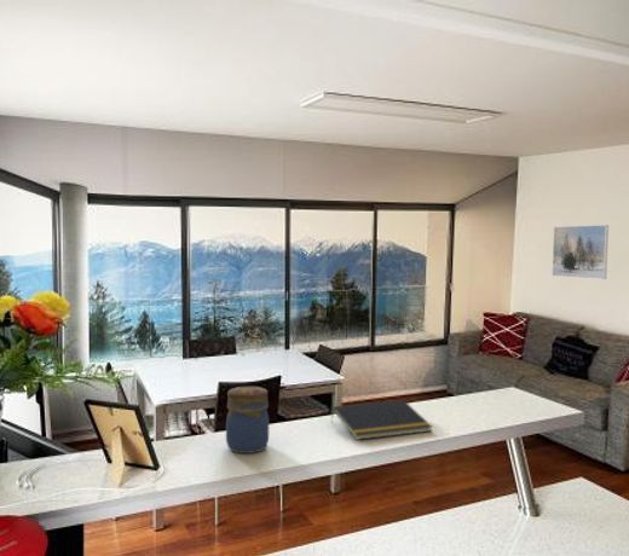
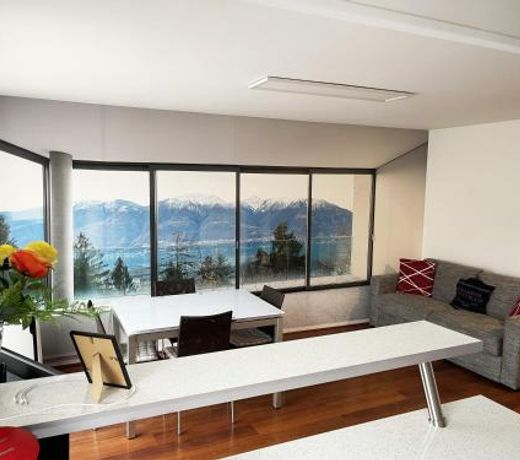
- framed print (578, 251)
- notepad (381, 418)
- jar (247, 417)
